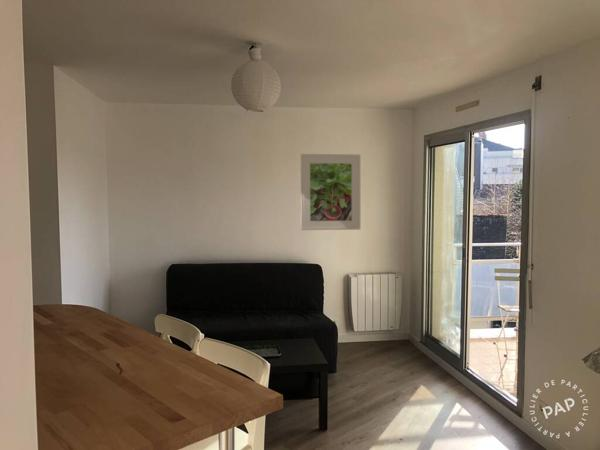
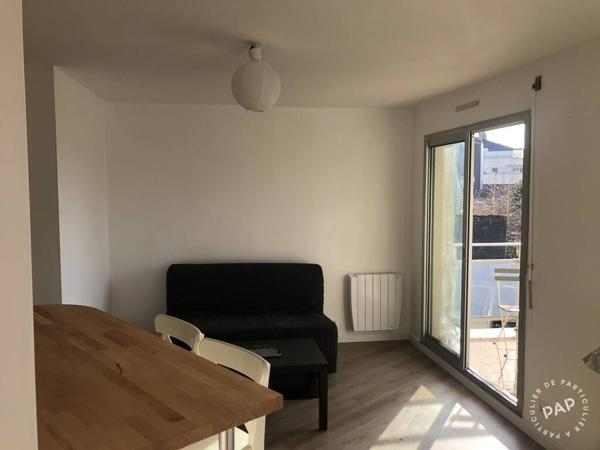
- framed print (330, 192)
